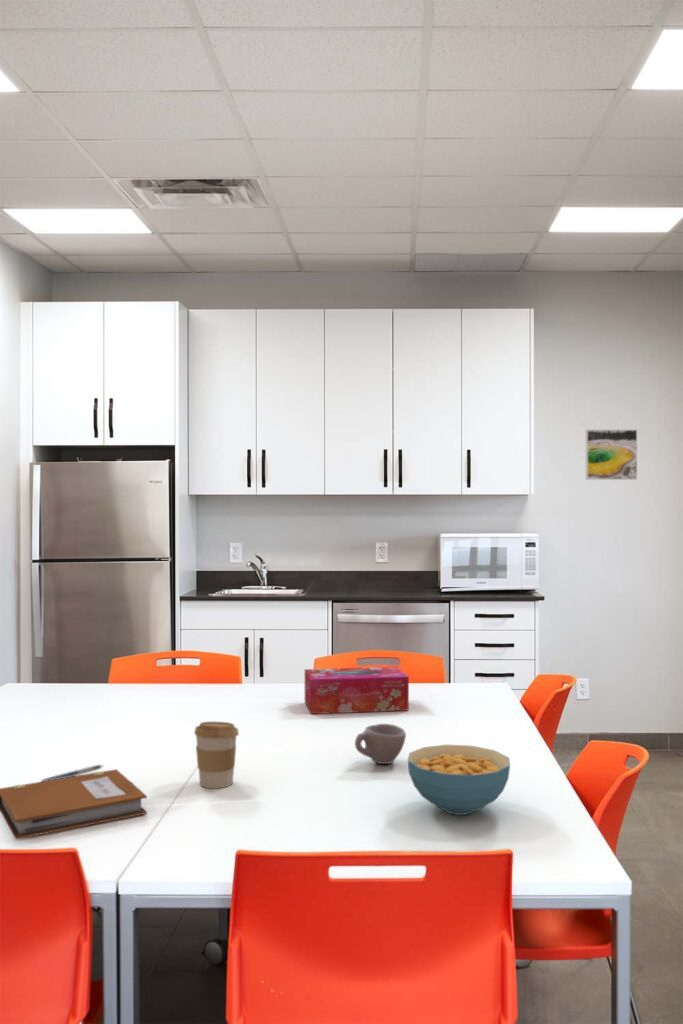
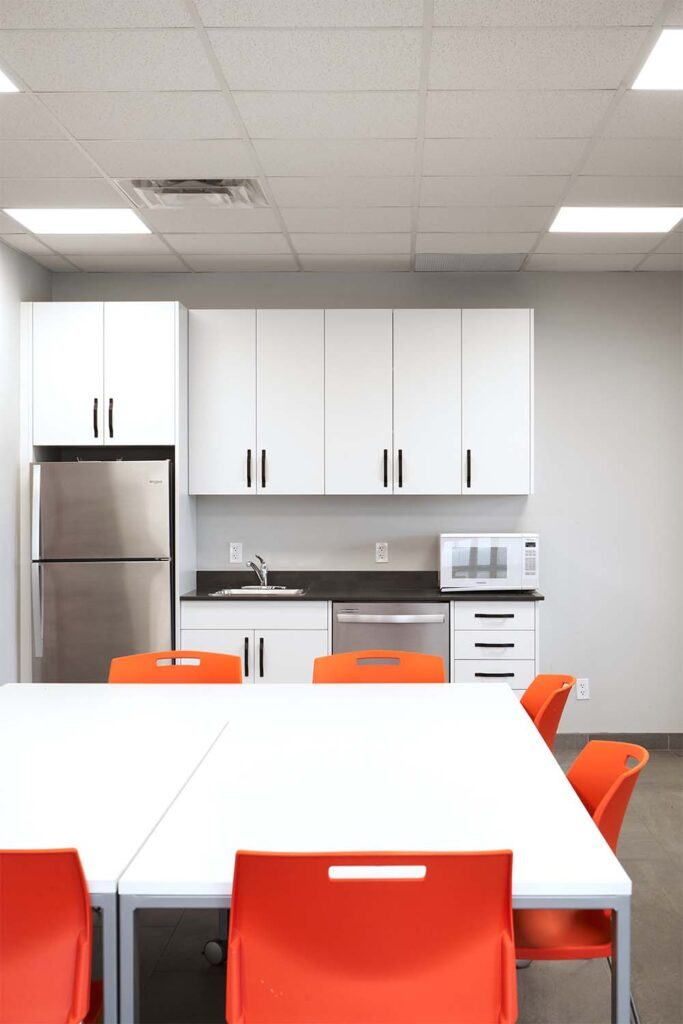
- cup (379, 746)
- coffee cup (216, 752)
- pen (71, 773)
- tissue box (355, 689)
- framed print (611, 454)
- notebook (73, 799)
- cereal bowl (458, 784)
